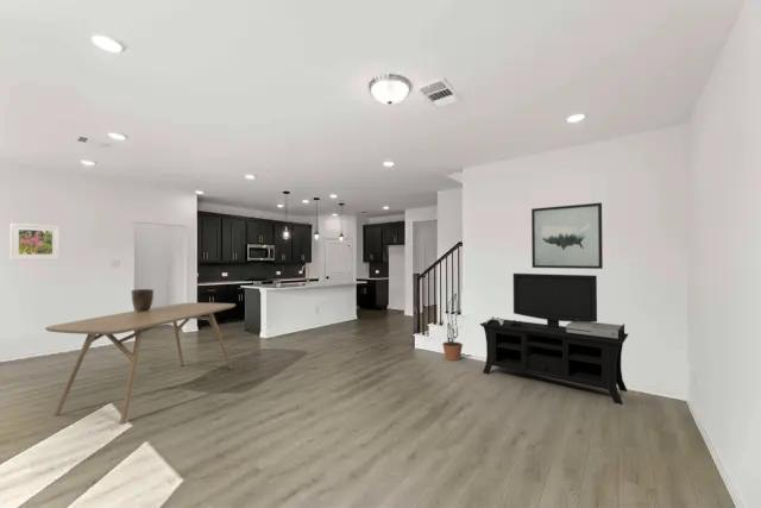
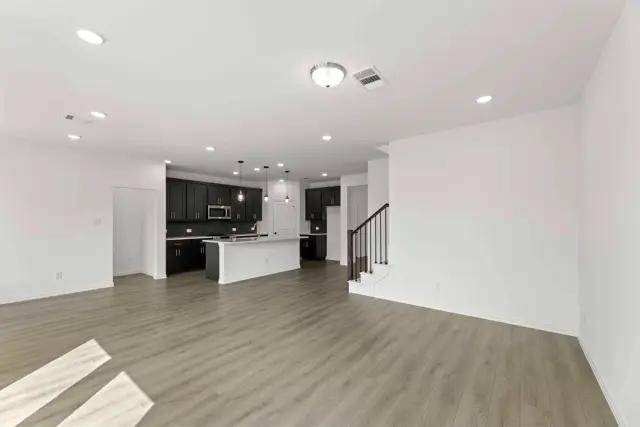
- media console (548, 327)
- wall art (565, 237)
- ceramic pot (141, 300)
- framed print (36, 242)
- dining table (177, 350)
- decorative plant (452, 325)
